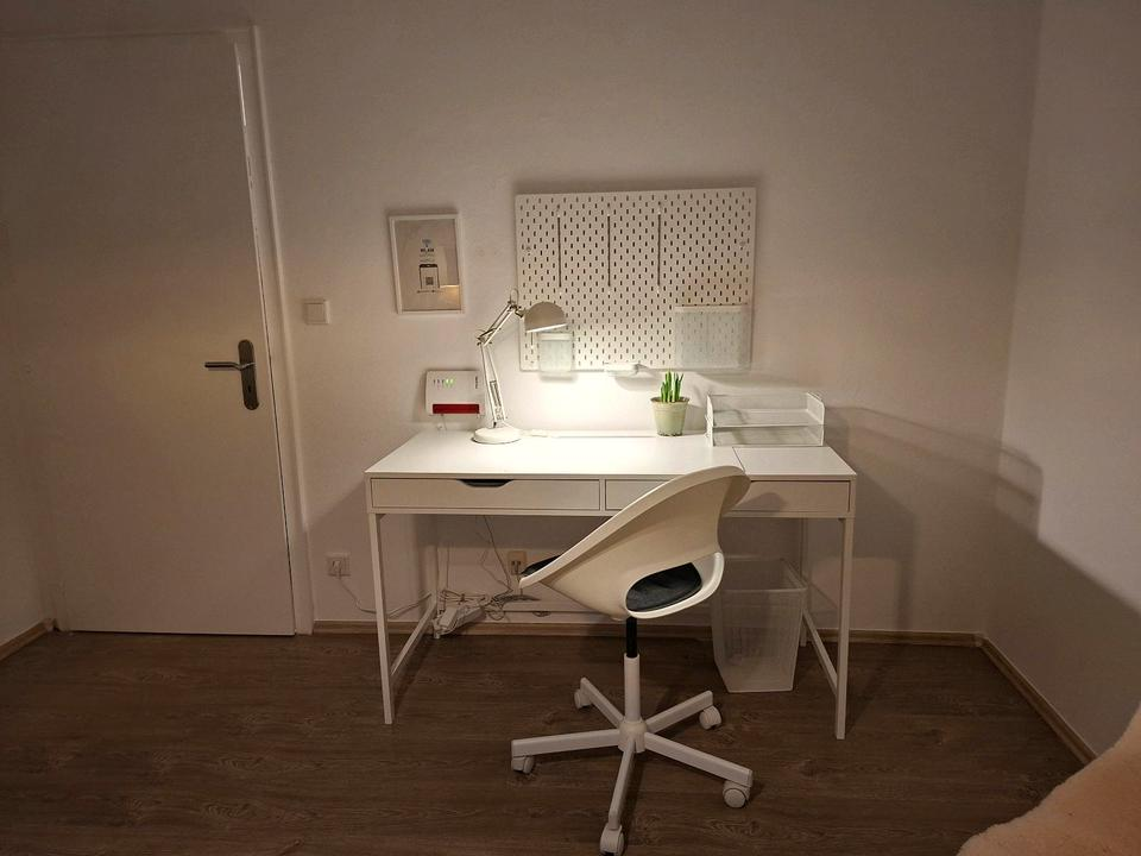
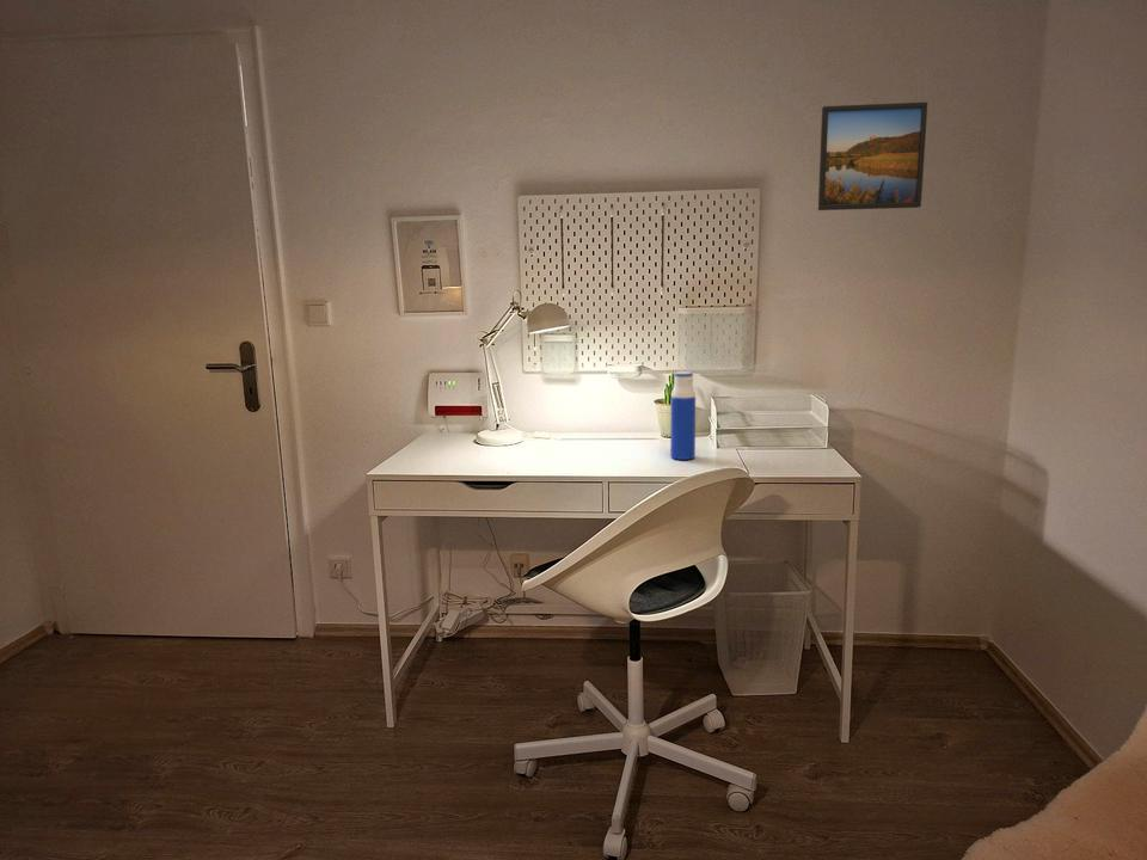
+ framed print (871, 156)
+ water bottle (682, 414)
